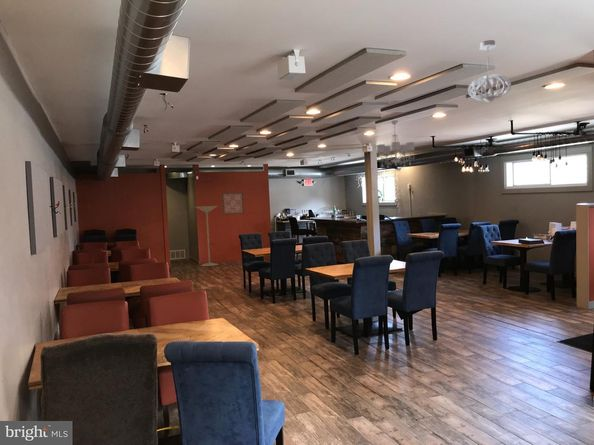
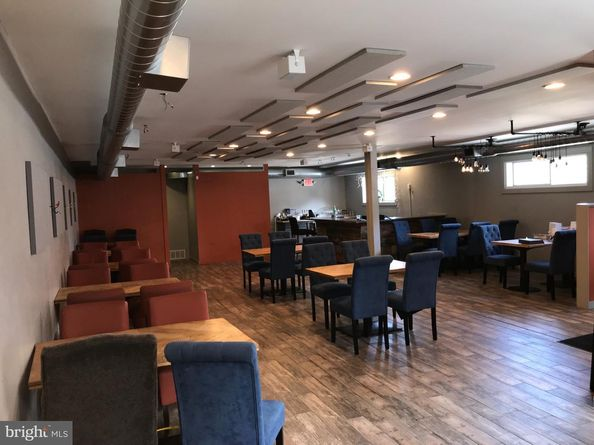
- pendant light (488, 72)
- wall art (232, 202)
- candle holder (208, 235)
- chandelier (395, 143)
